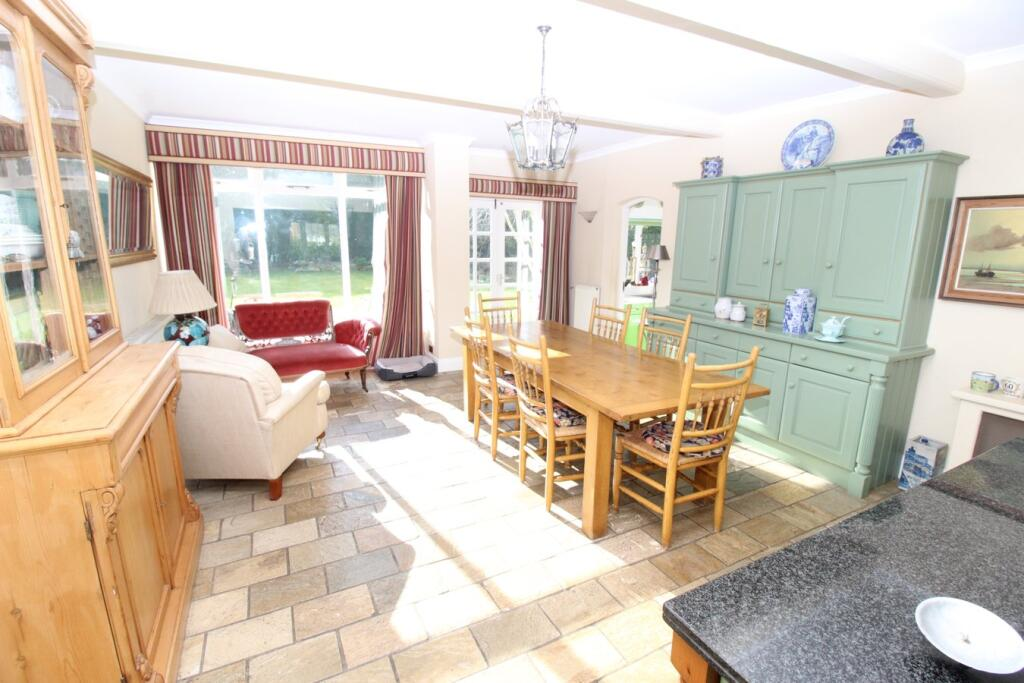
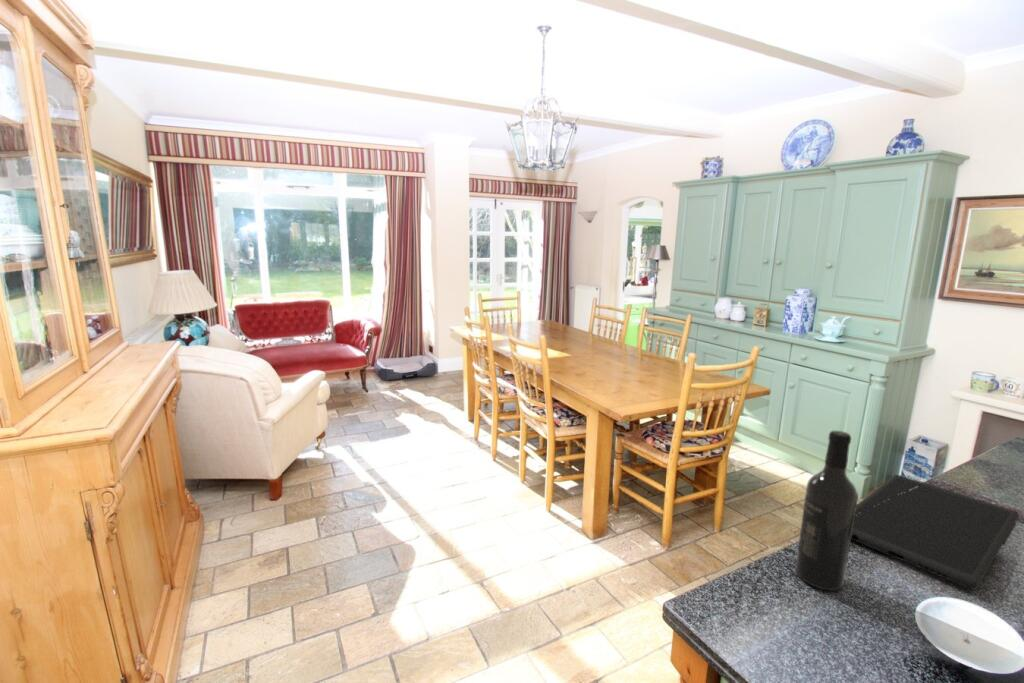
+ cutting board (928, 521)
+ wine bottle (829, 507)
